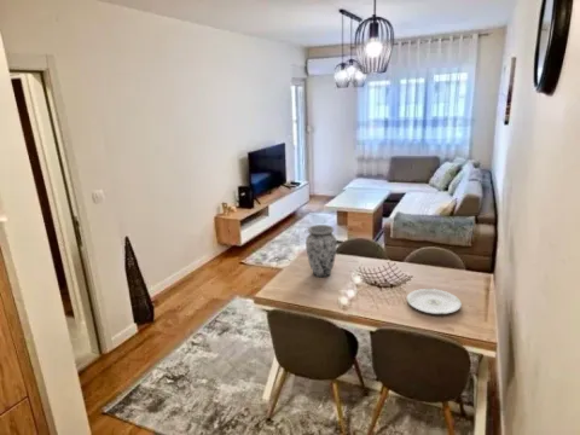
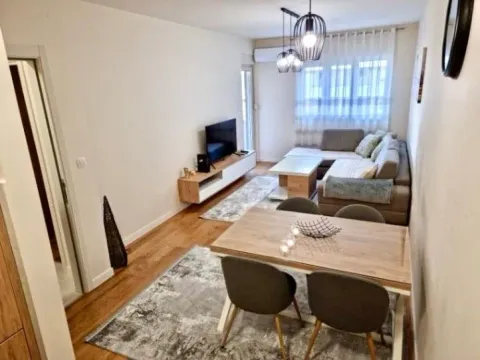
- vase (320, 250)
- plate (433, 302)
